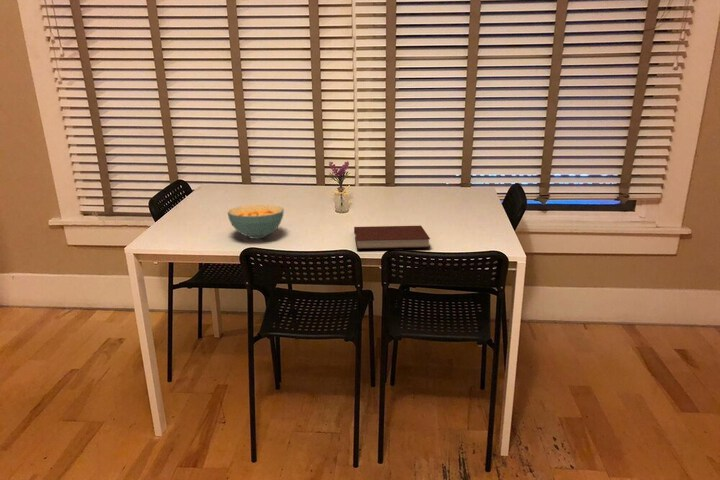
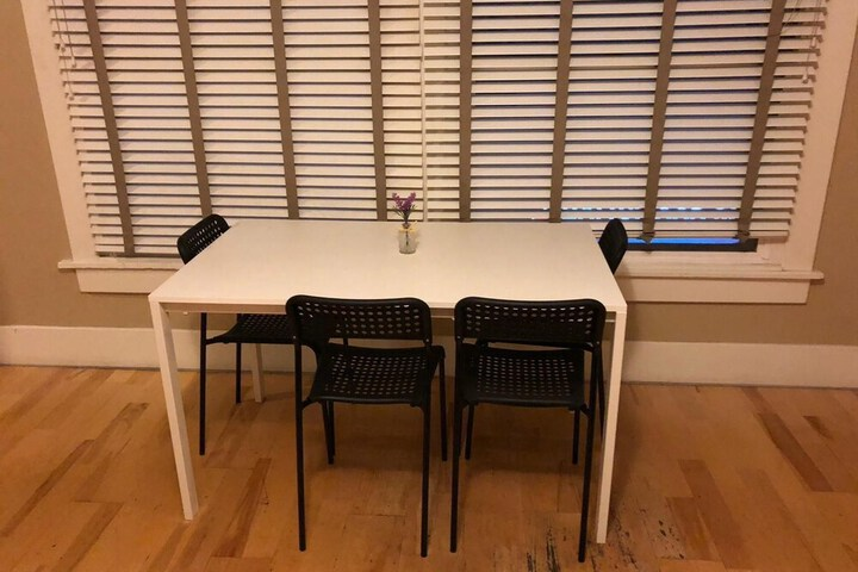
- notebook (390, 236)
- cereal bowl (256, 223)
